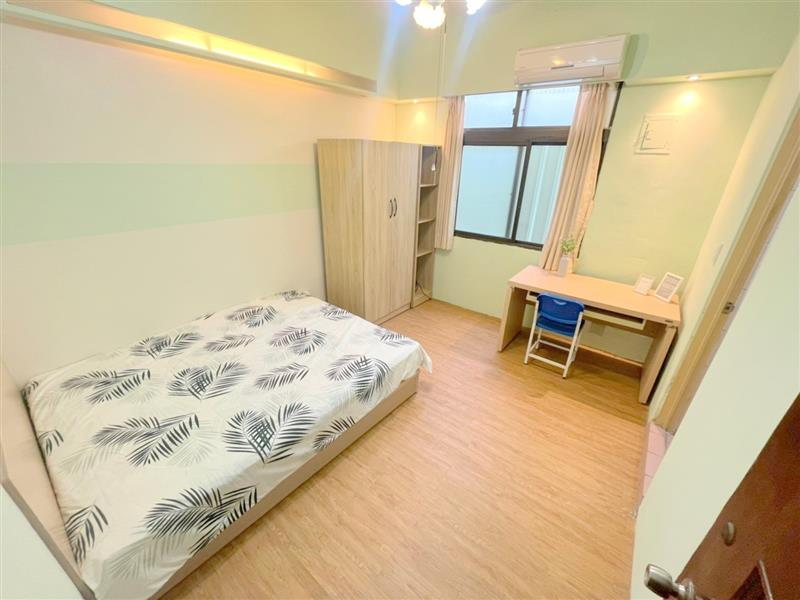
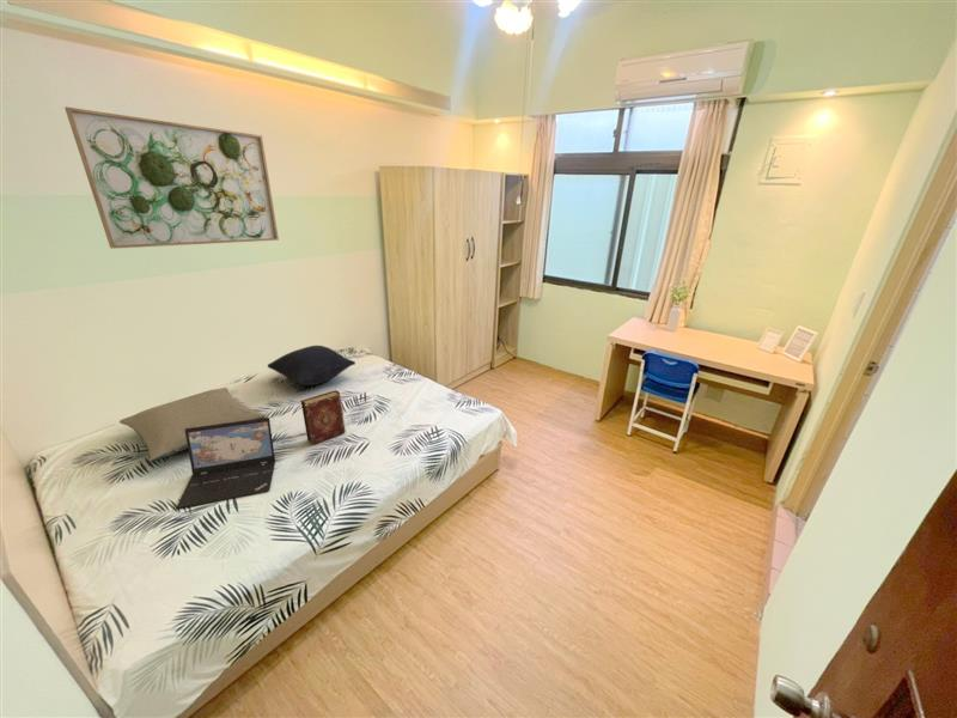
+ wall art (193, 187)
+ pillow (194, 418)
+ pillow (311, 364)
+ hardback book (324, 416)
+ laptop (226, 460)
